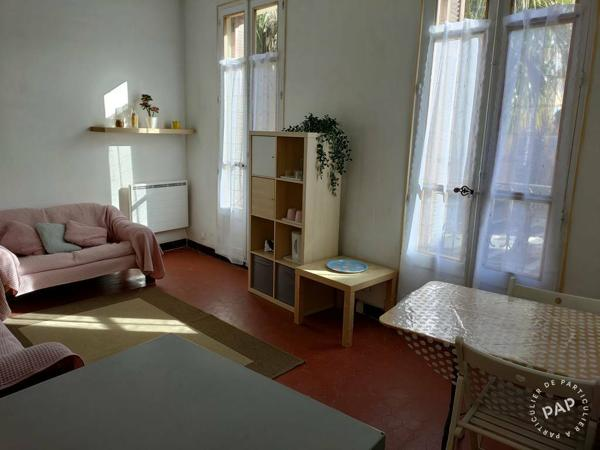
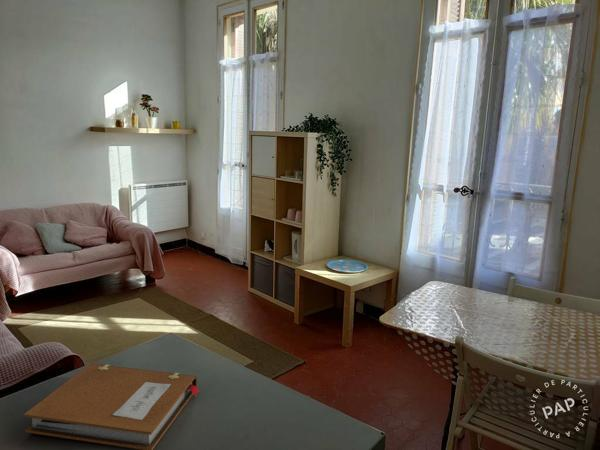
+ notebook (122, 400)
